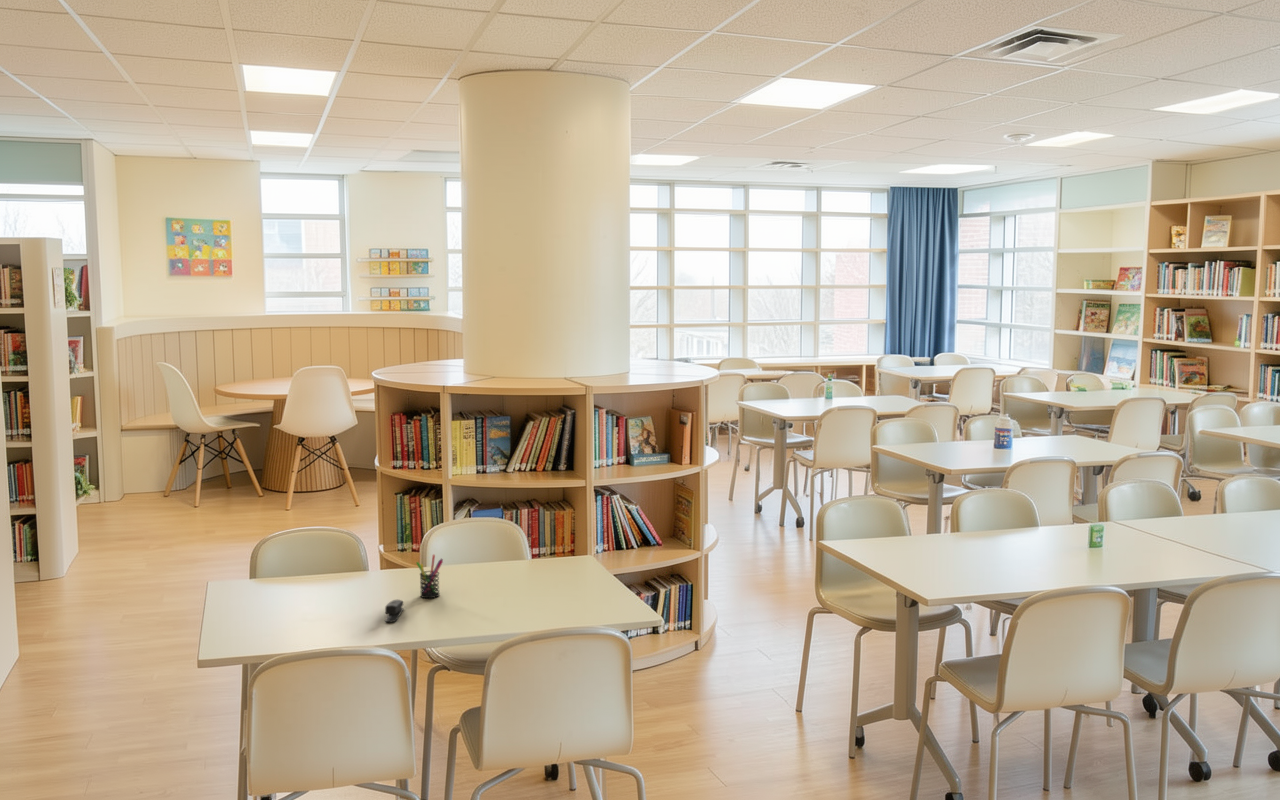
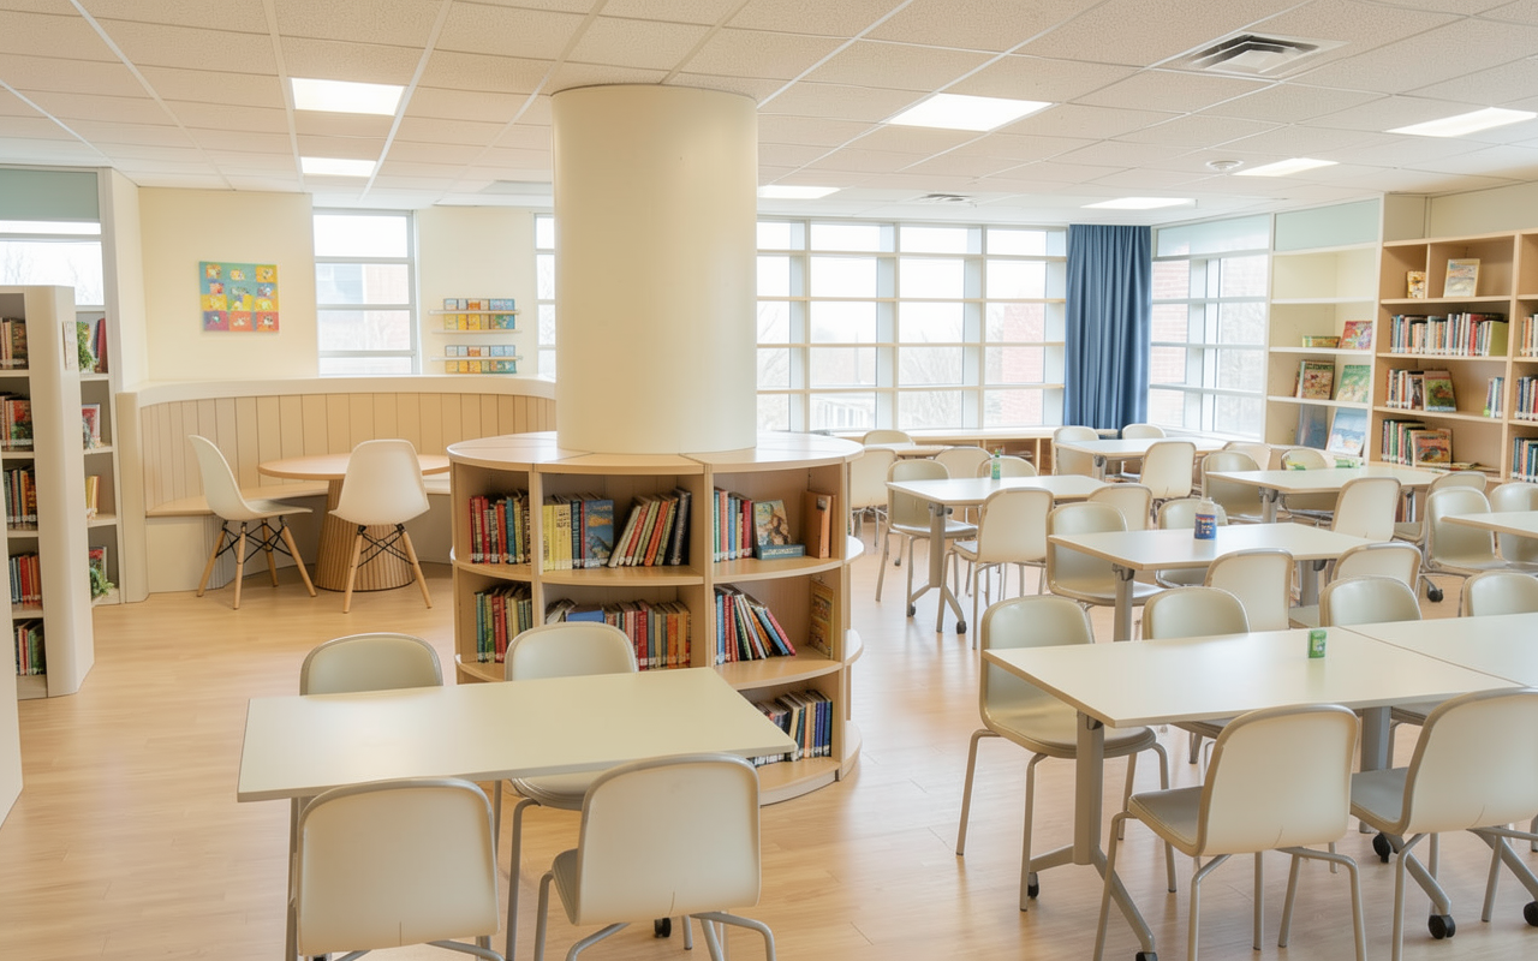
- pen holder (428, 575)
- stapler (394, 607)
